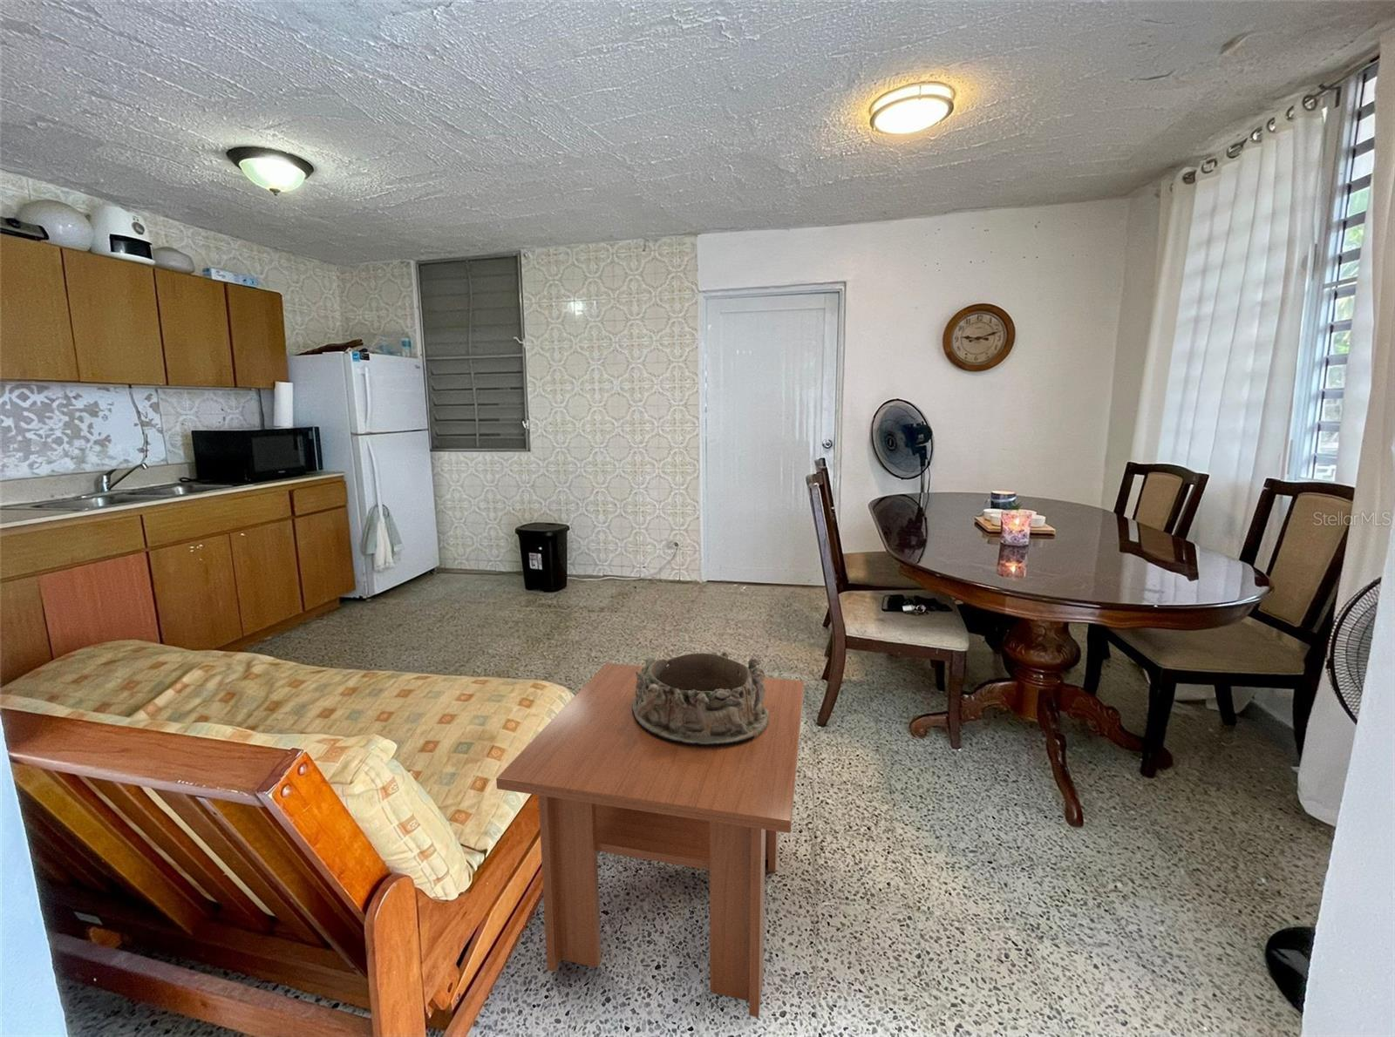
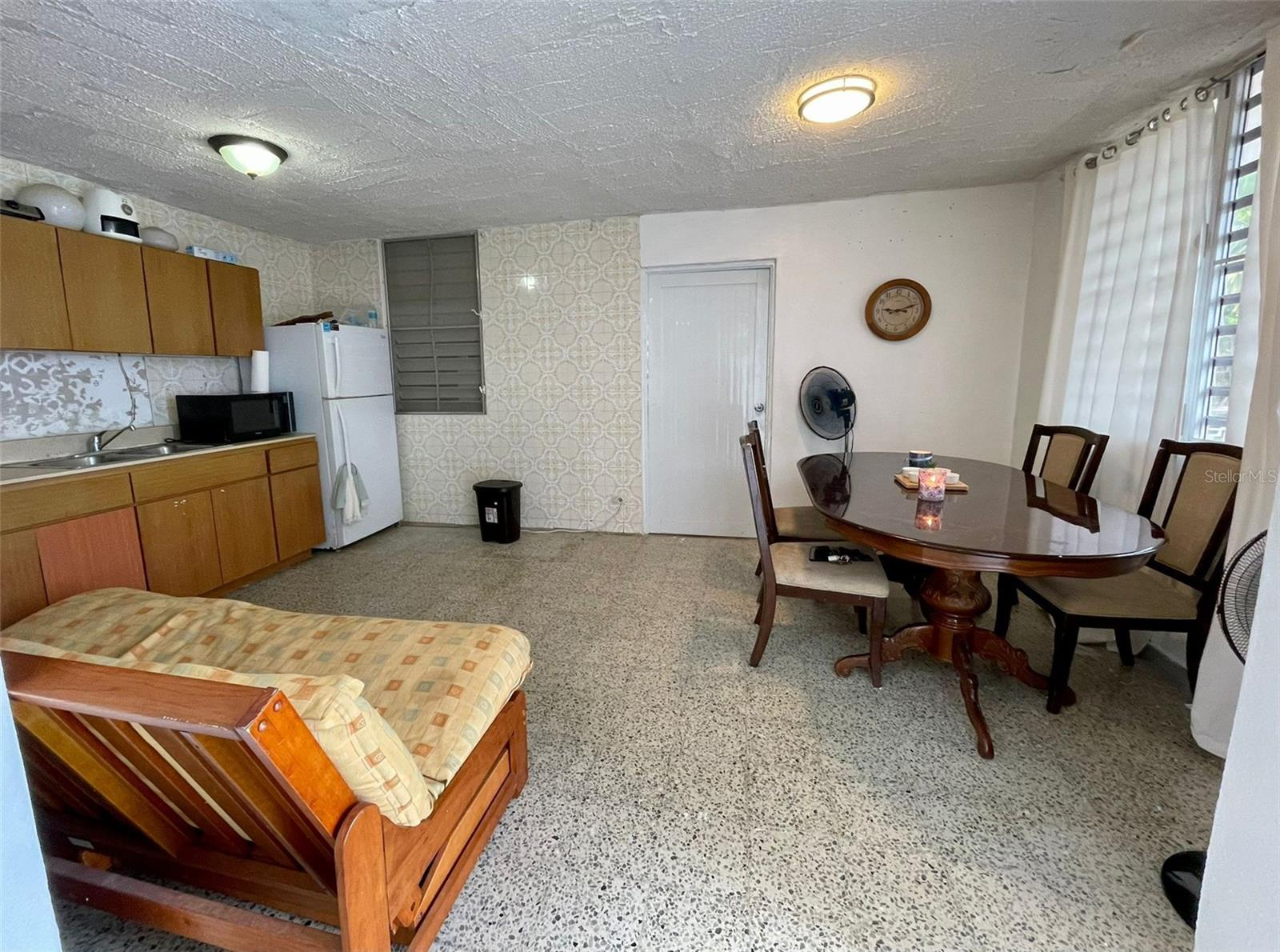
- coffee table (676, 815)
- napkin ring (699, 690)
